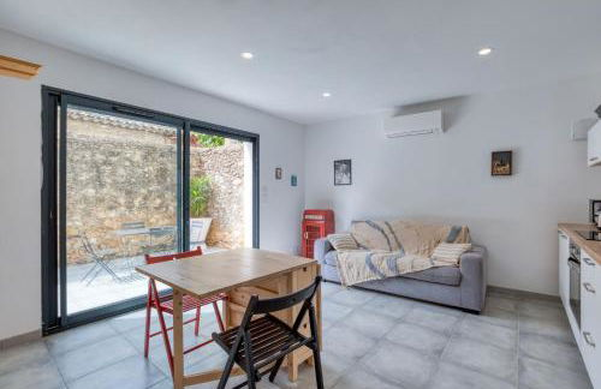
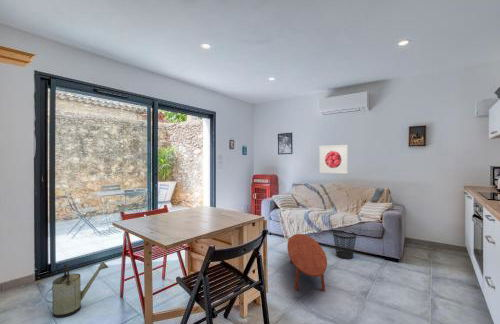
+ wastebasket (344, 244)
+ coffee table (305, 262)
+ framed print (333, 159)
+ watering can (79, 284)
